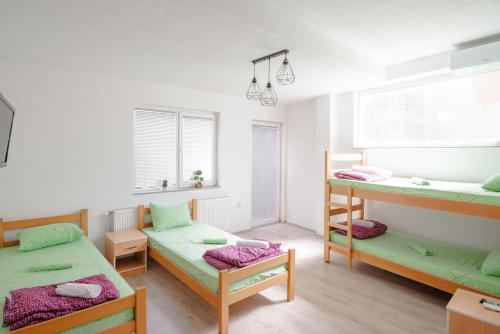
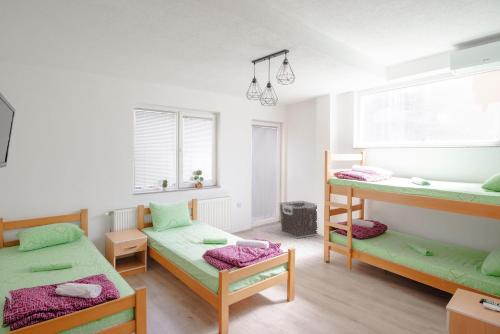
+ clothes hamper (299, 218)
